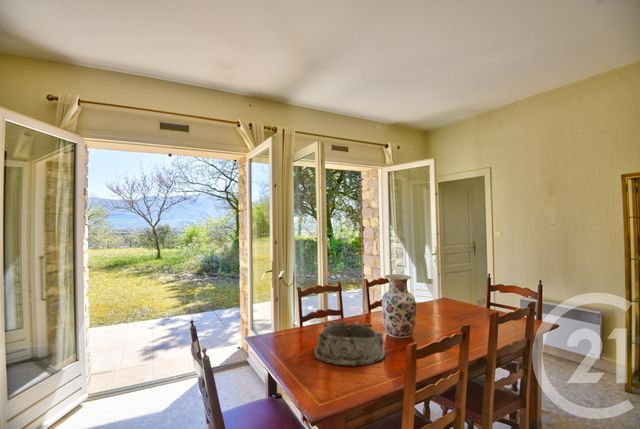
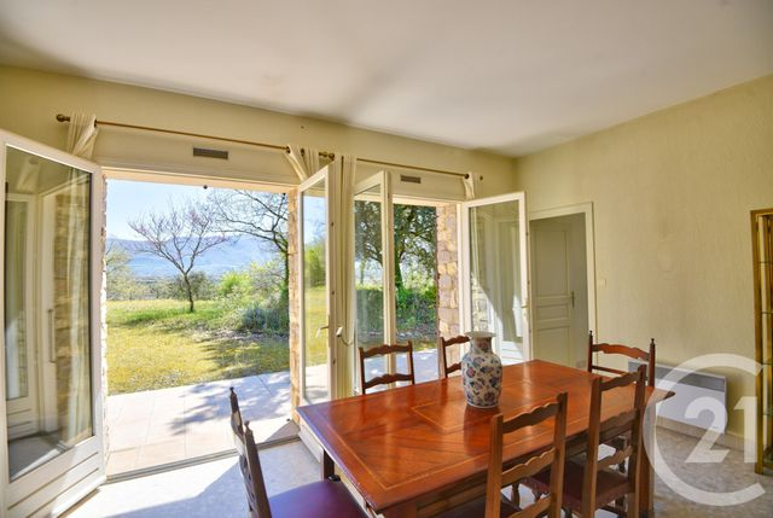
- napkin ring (348, 340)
